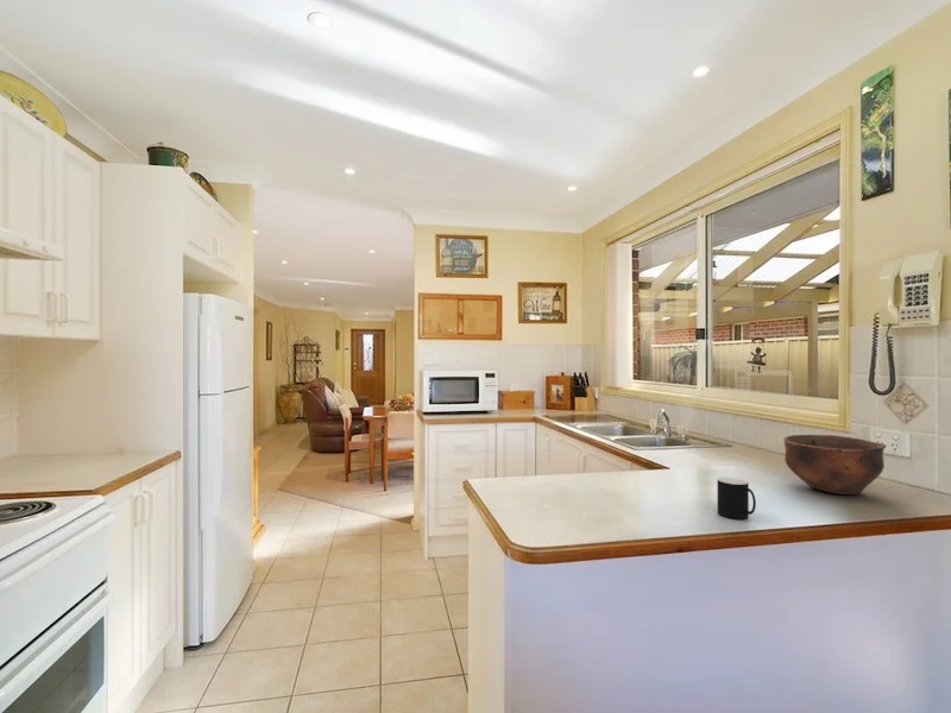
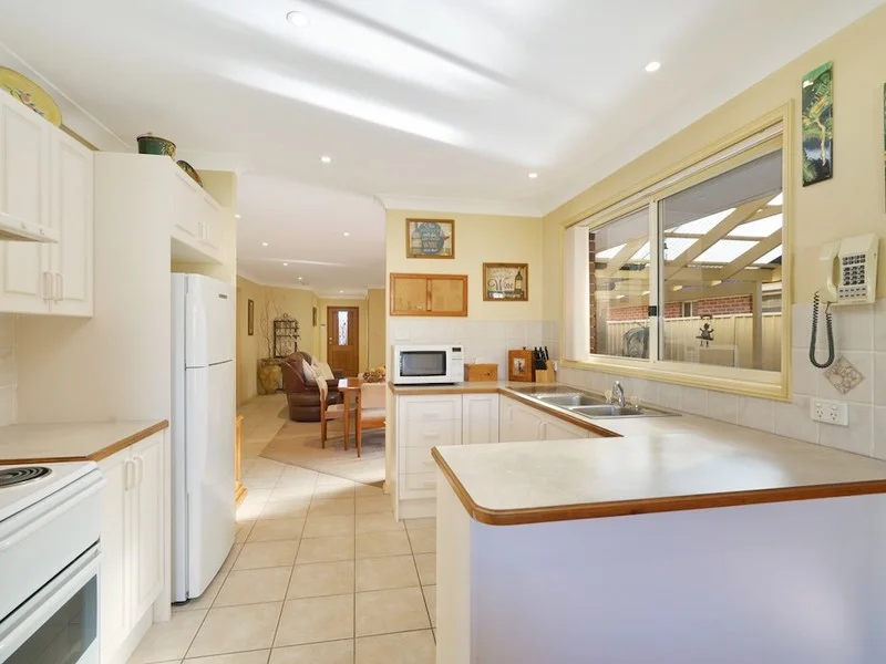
- cup (737, 499)
- bowl (831, 465)
